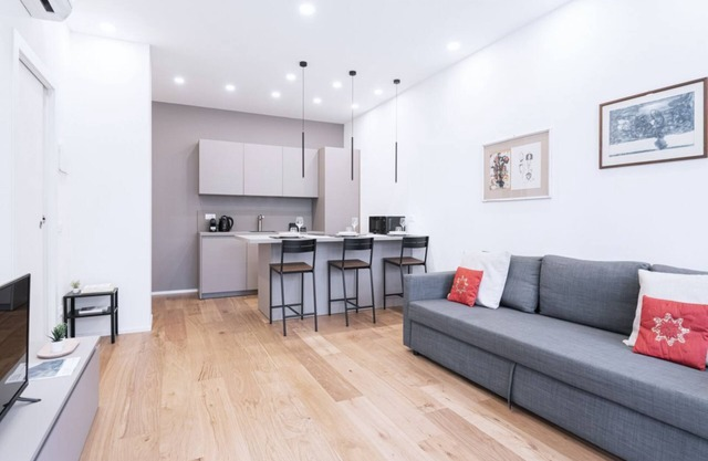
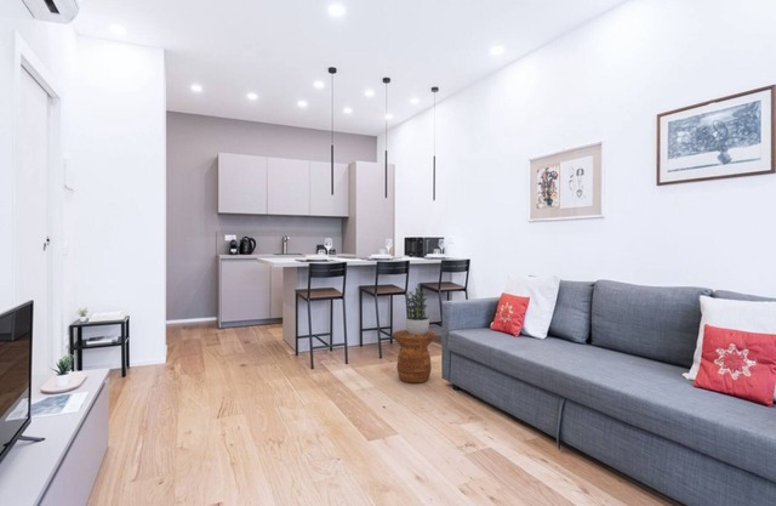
+ potted plant (415, 309)
+ side table (413, 356)
